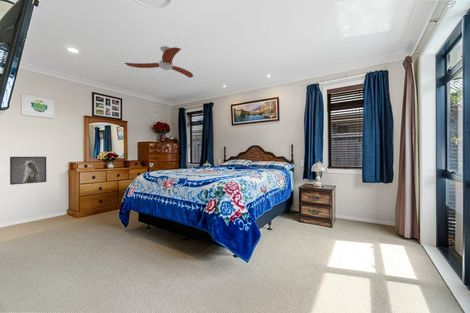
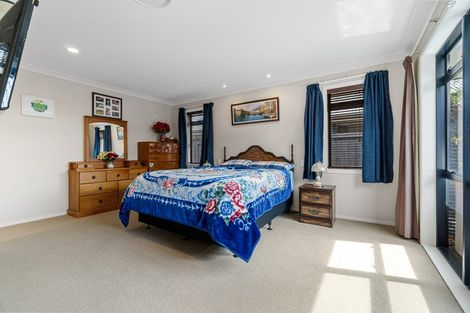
- ceiling fan (162, 56)
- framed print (29, 169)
